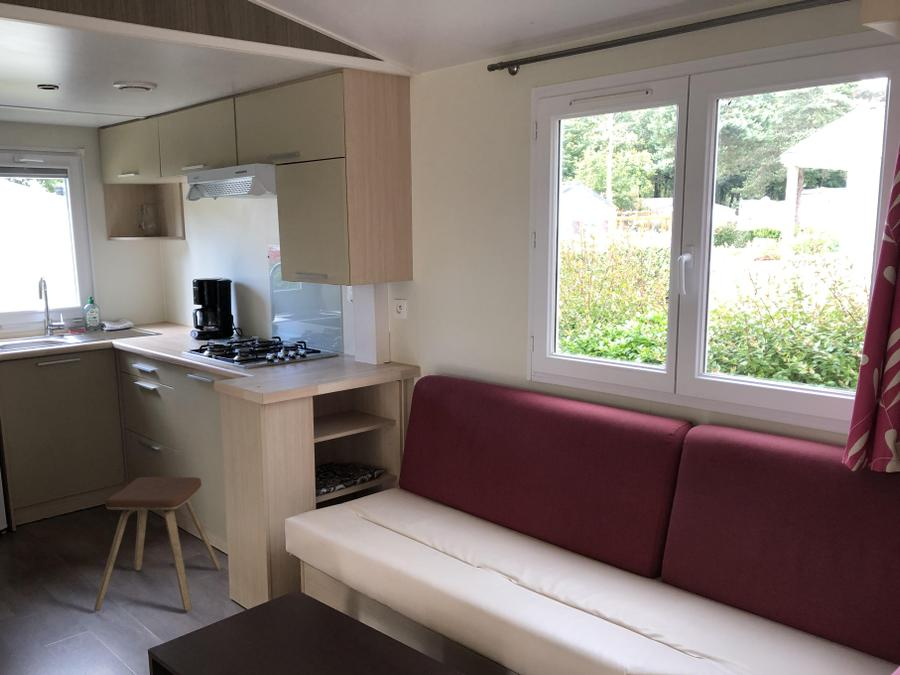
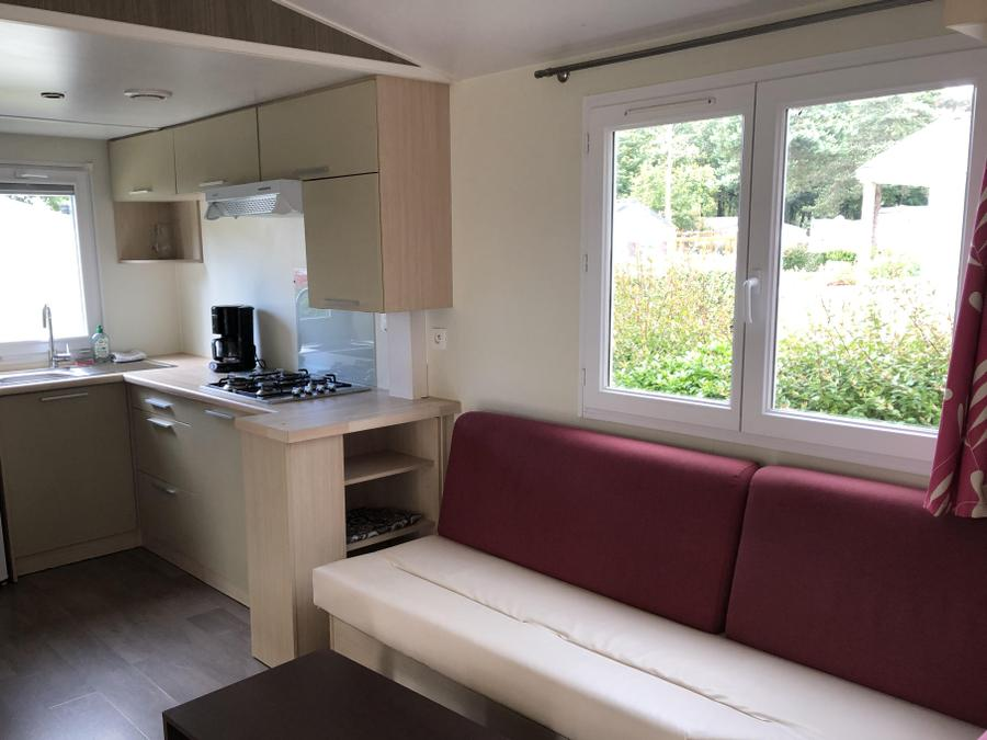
- music stool (169, 539)
